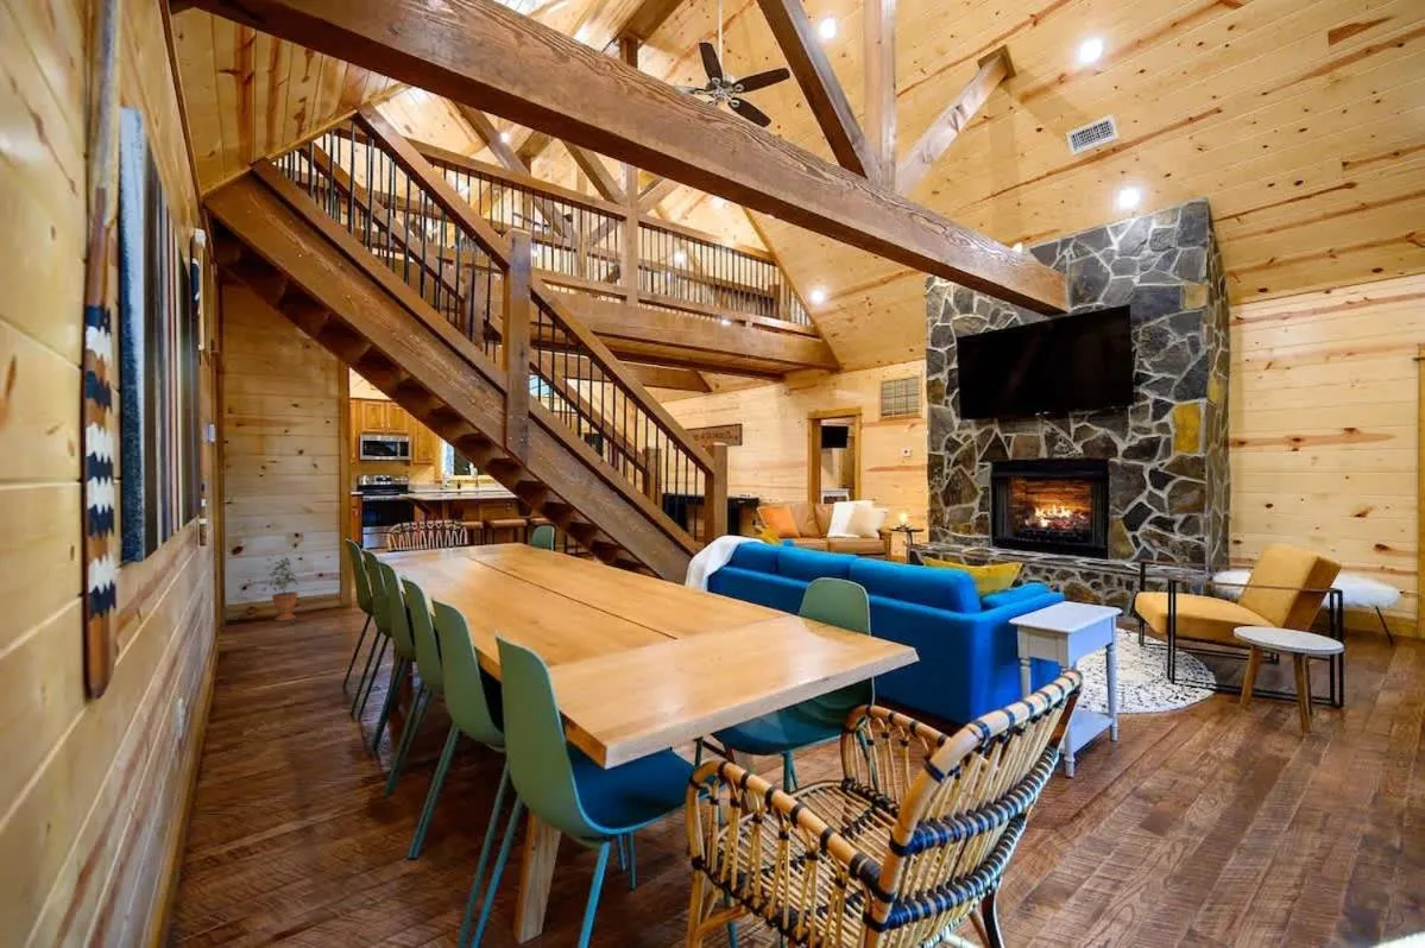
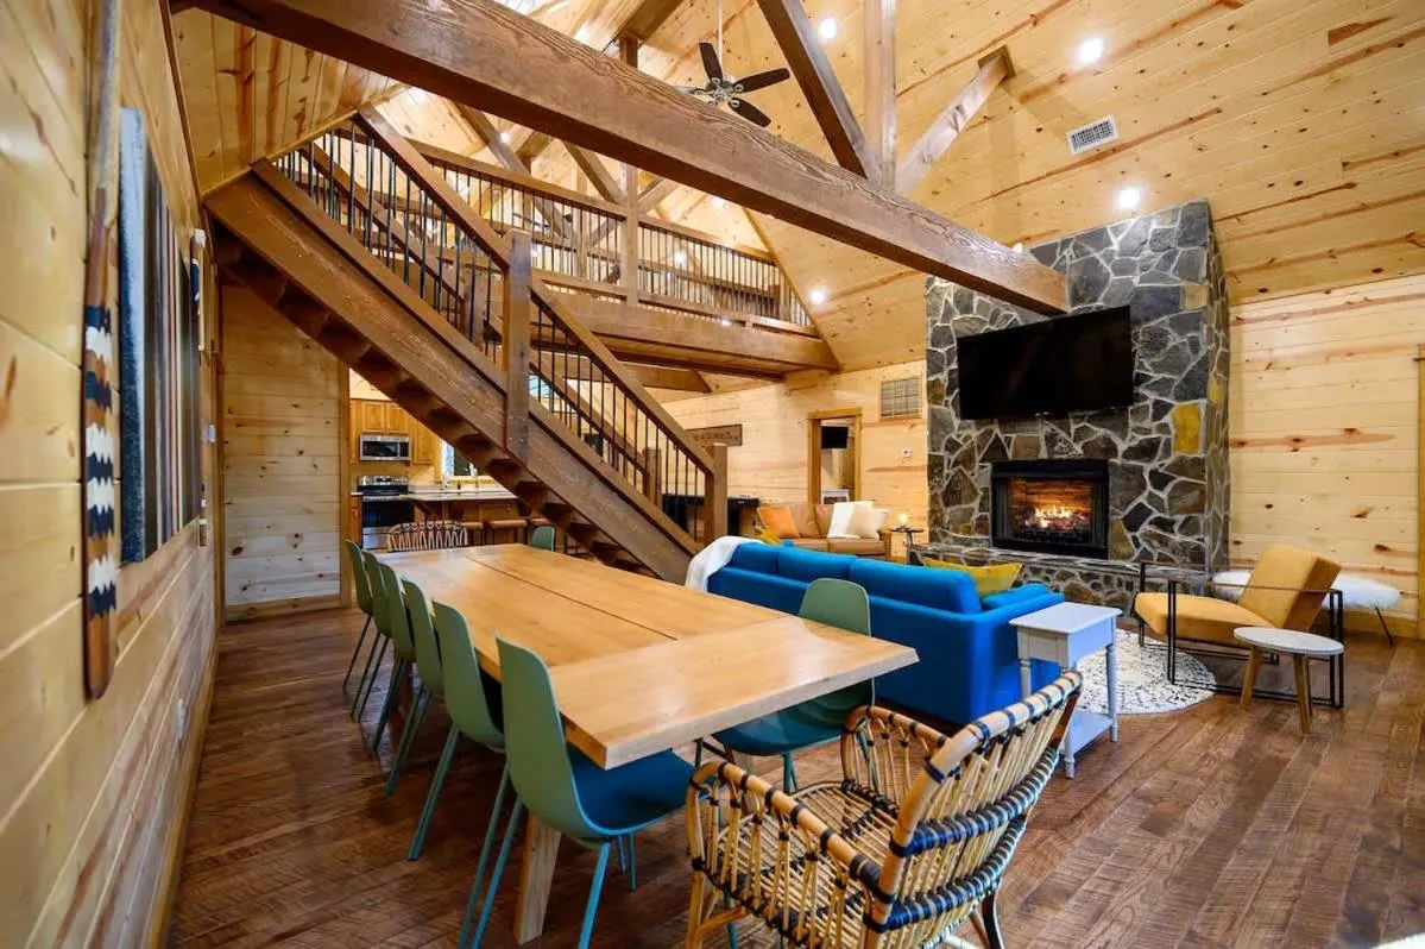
- potted plant (282, 587)
